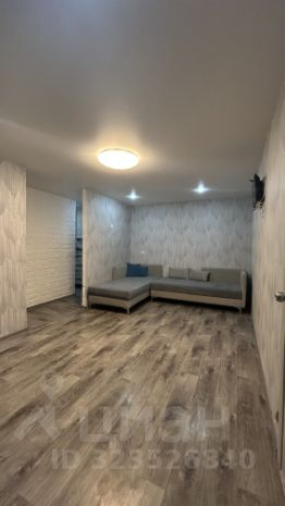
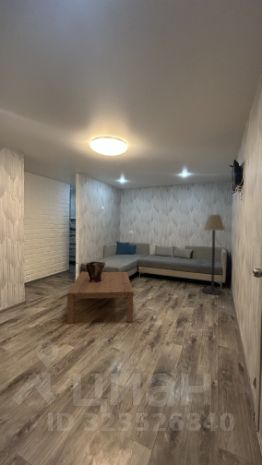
+ decorative urn (95, 269)
+ coffee table (102, 292)
+ floor lamp (213, 253)
